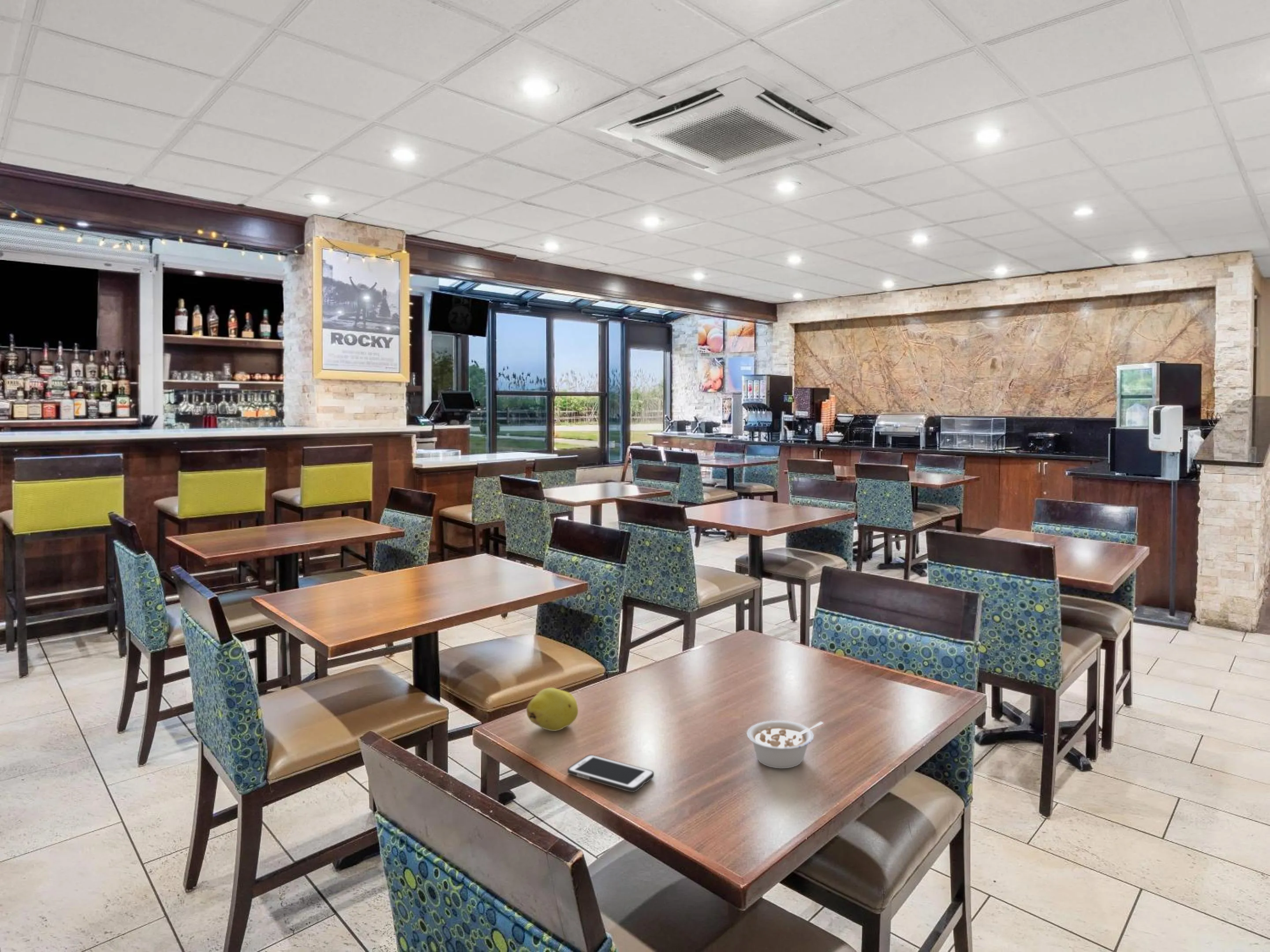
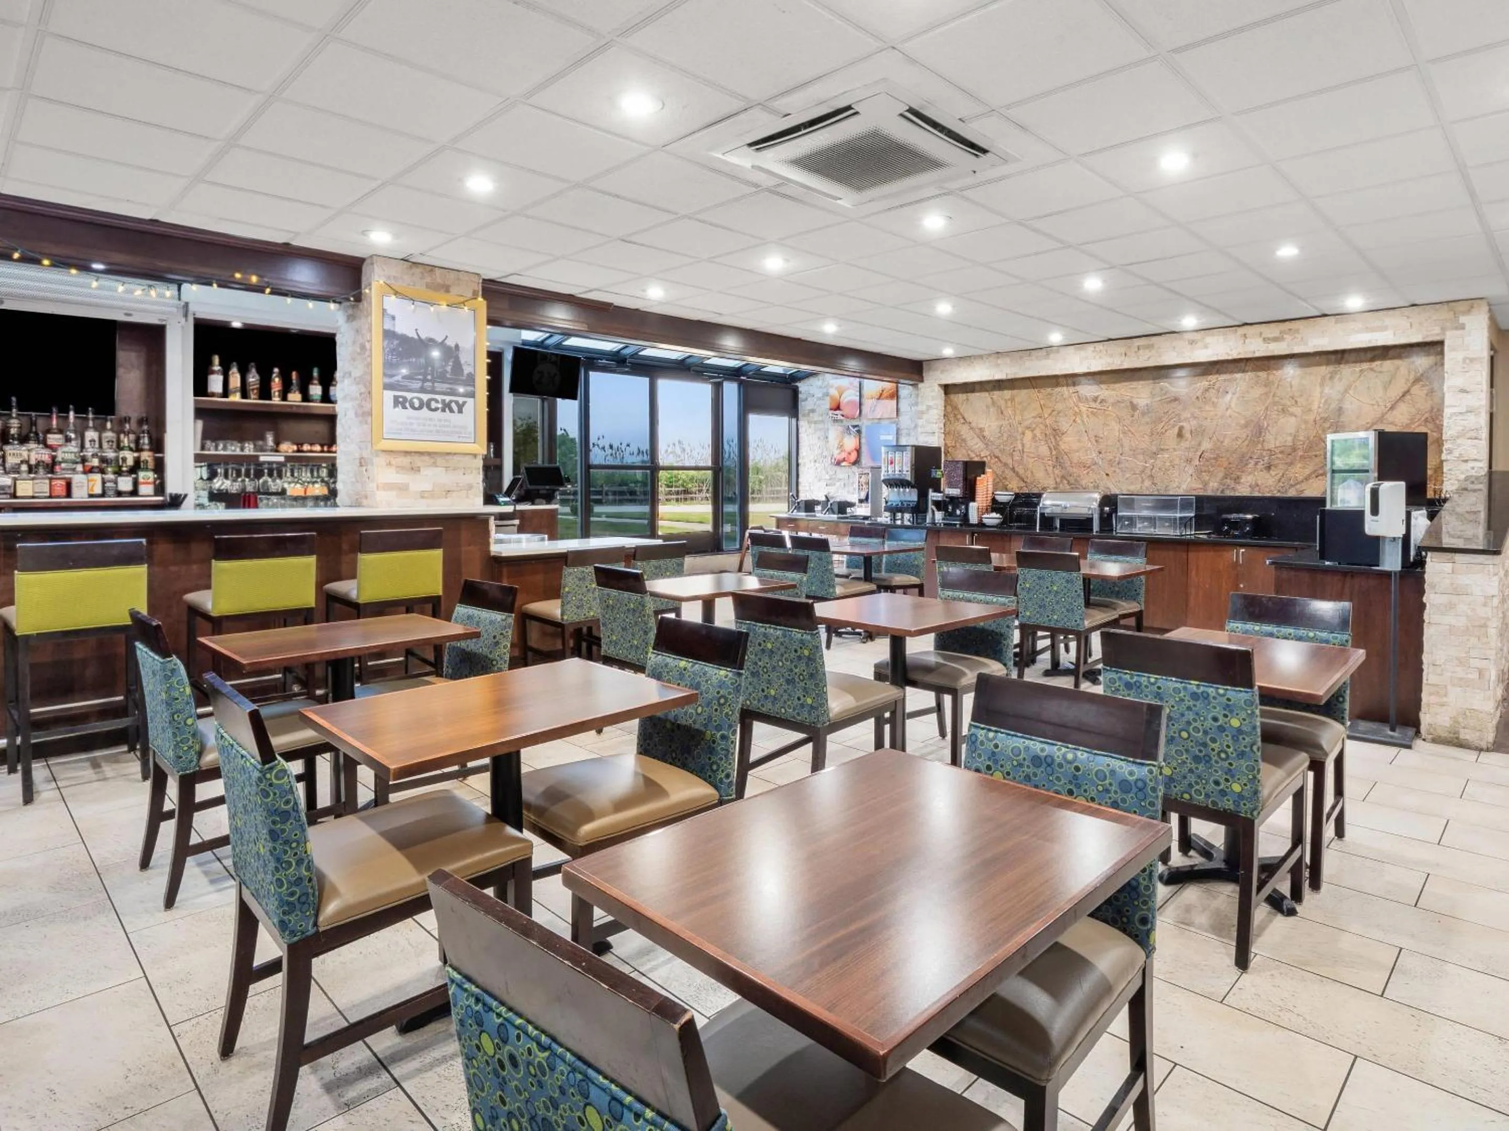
- legume (781, 742)
- cell phone (610, 773)
- fruit (550, 709)
